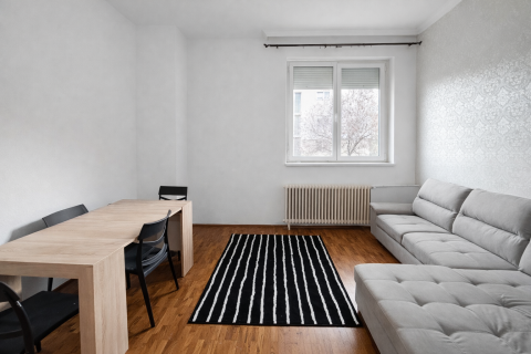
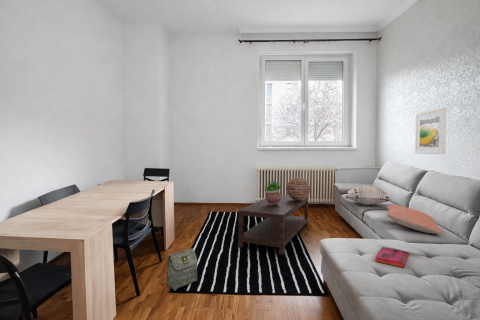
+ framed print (429, 132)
+ pillow (411, 218)
+ potted plant (272, 191)
+ decorative sphere (298, 188)
+ coffee table (277, 219)
+ bag (182, 267)
+ decorative pillow (366, 194)
+ hardback book (392, 256)
